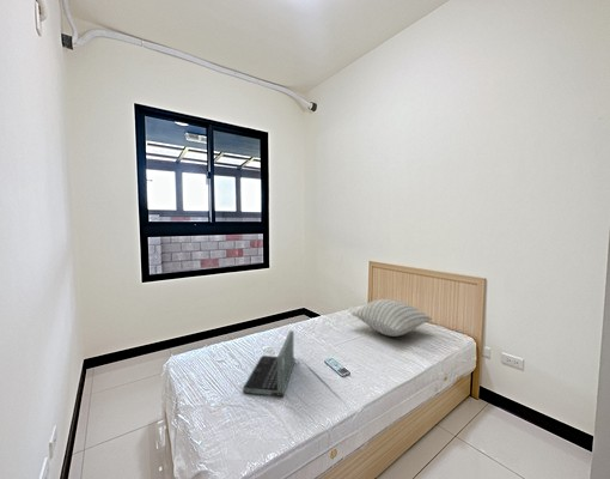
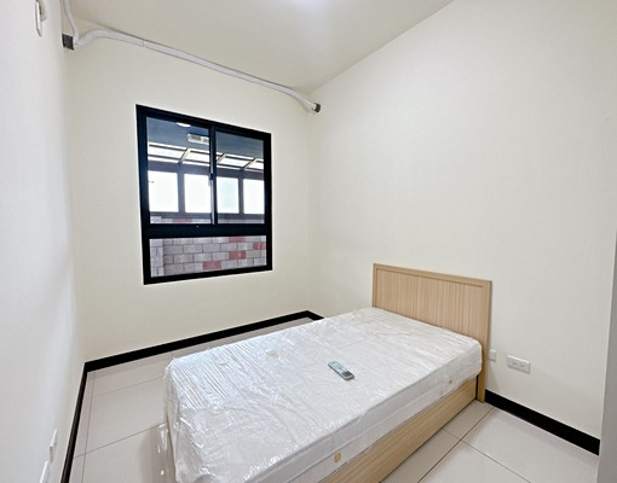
- pillow (390, 316)
- laptop (274, 357)
